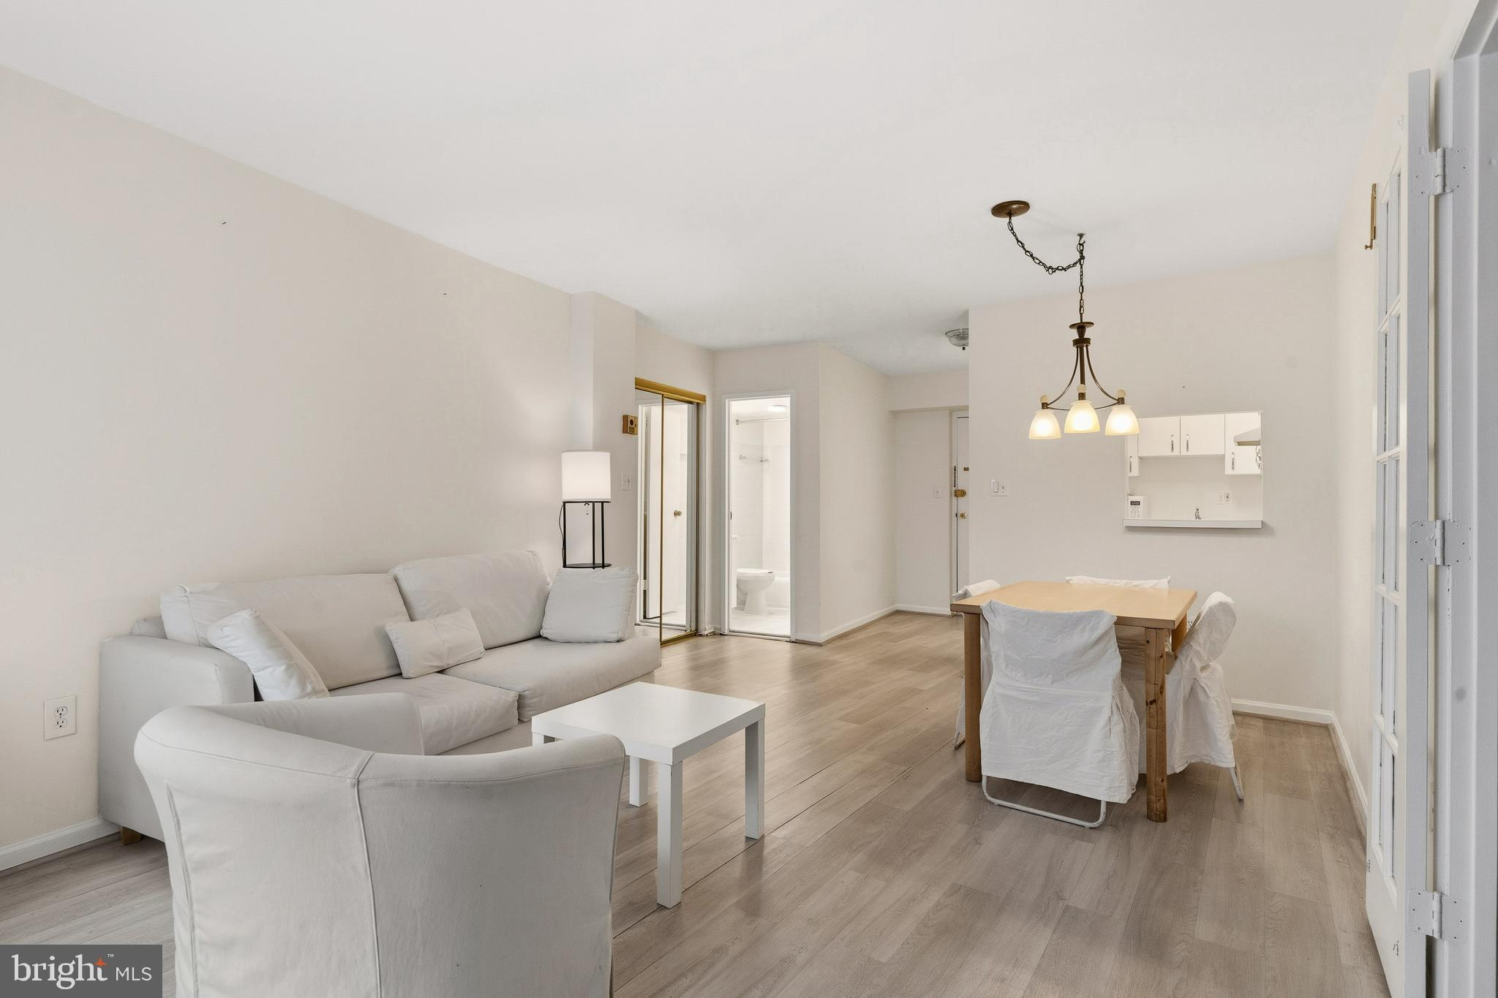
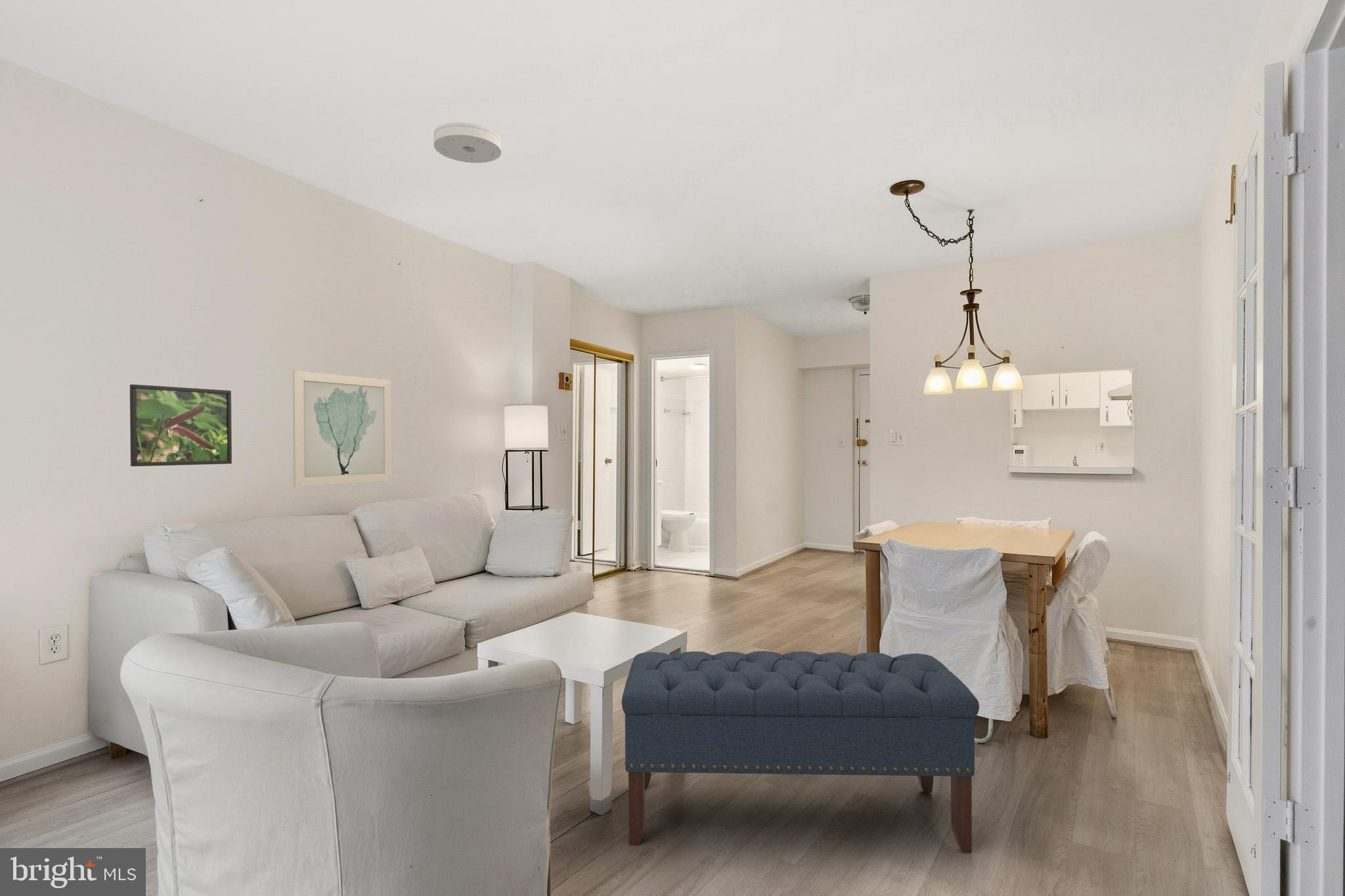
+ smoke detector (468, 143)
+ wall art (345, 429)
+ bench (789, 740)
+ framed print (183, 426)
